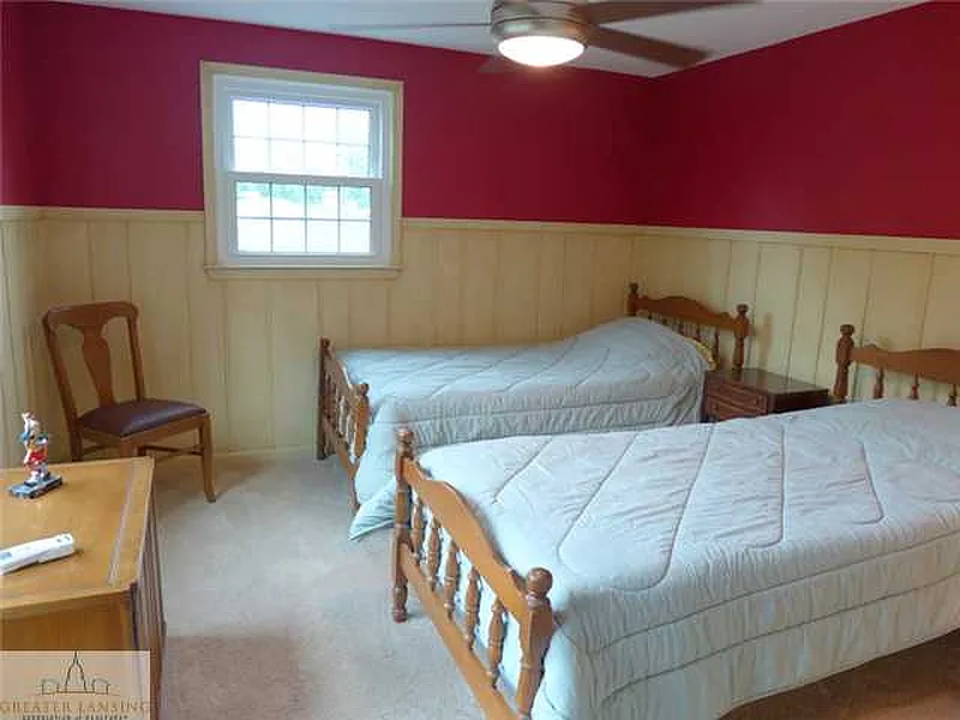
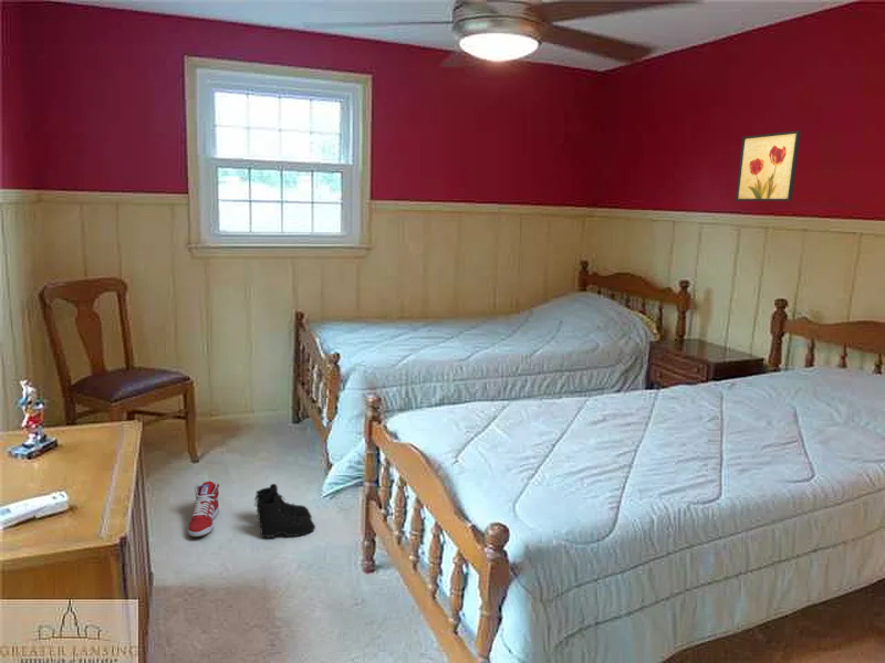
+ wall art (767, 167)
+ sneaker (204, 506)
+ boots (284, 507)
